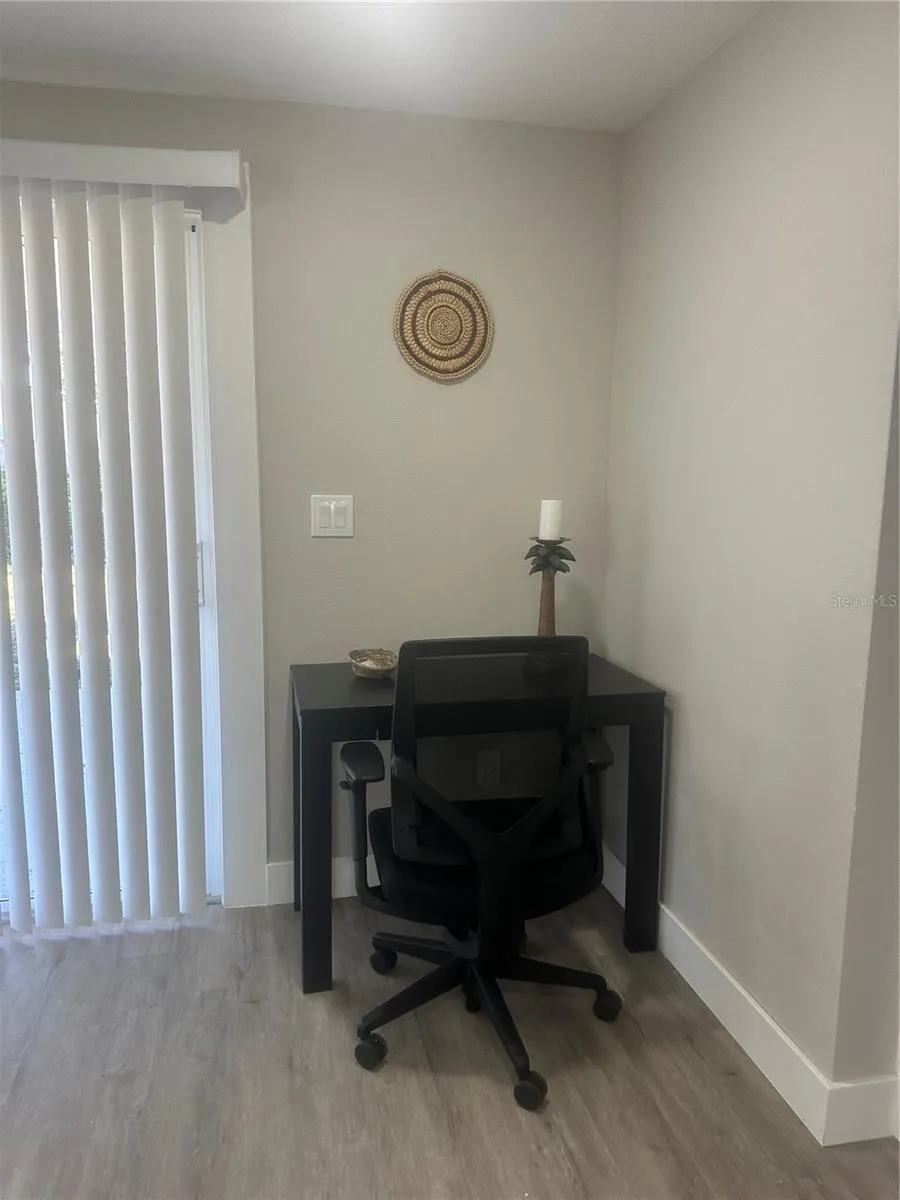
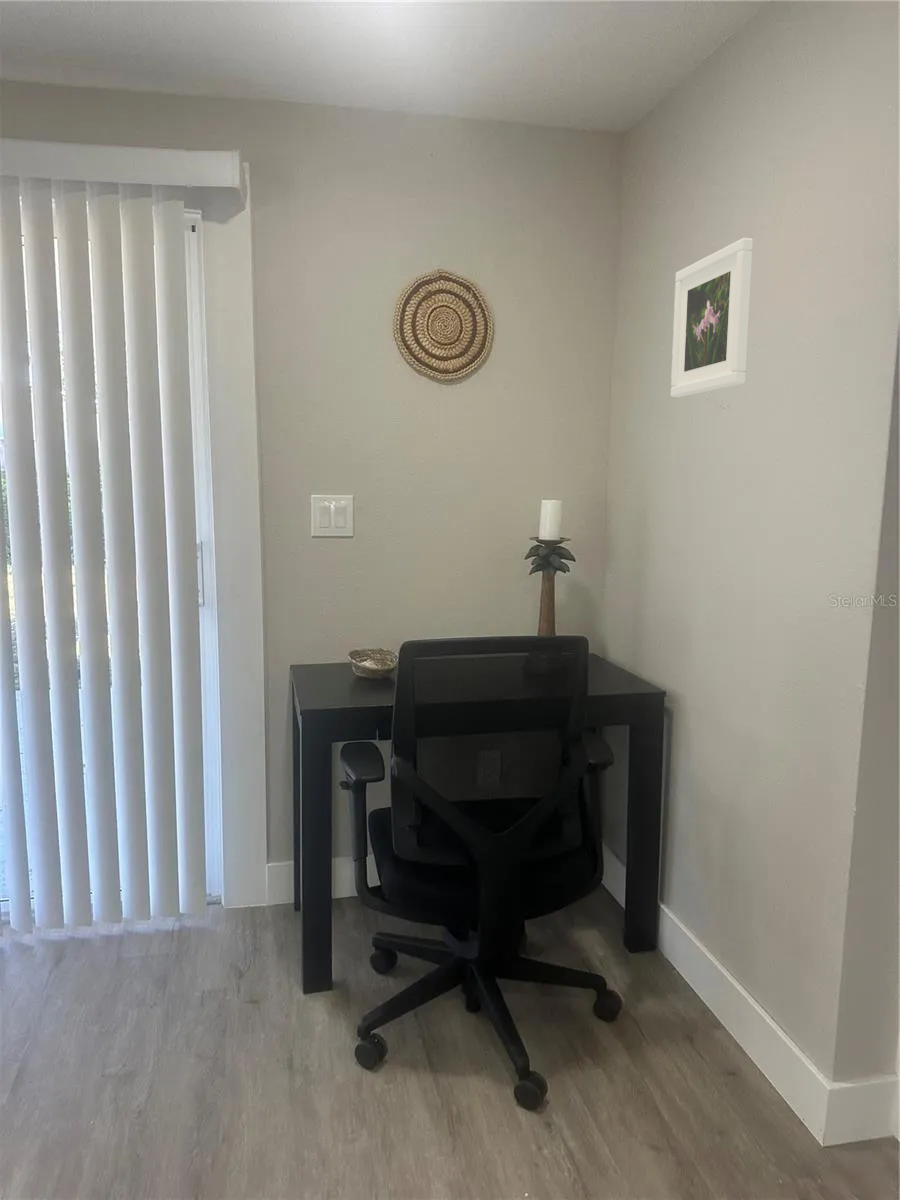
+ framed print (708, 324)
